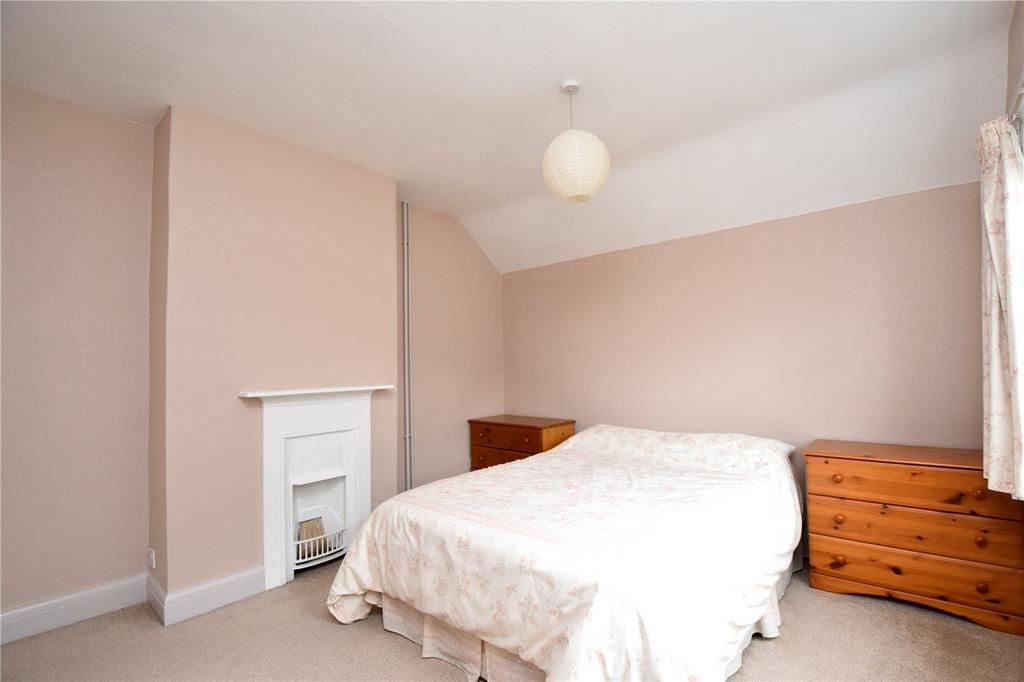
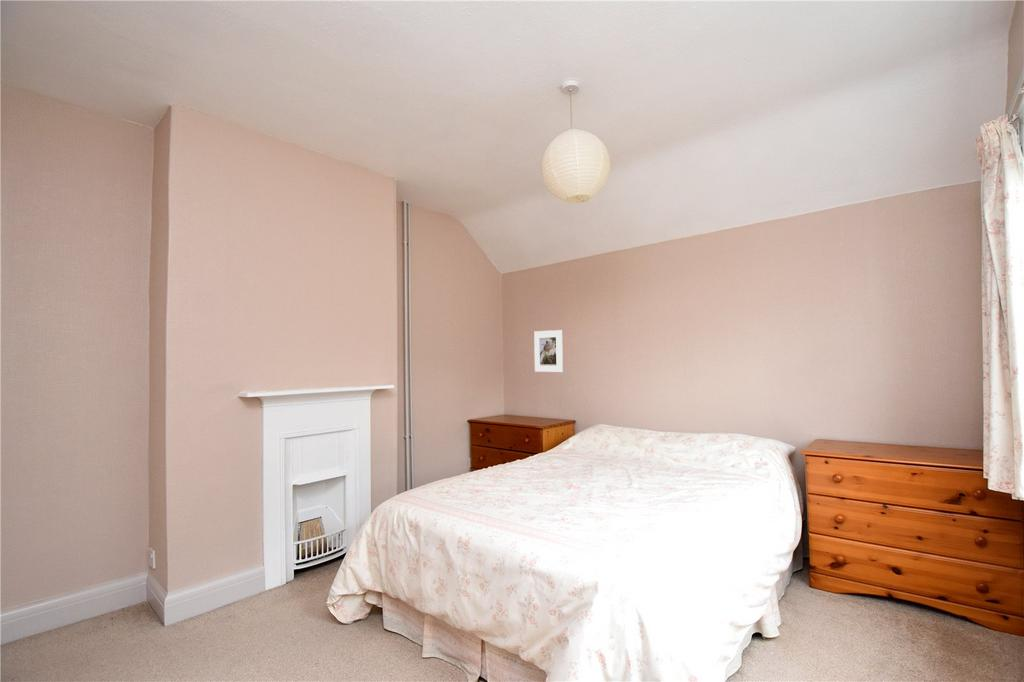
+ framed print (548, 351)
